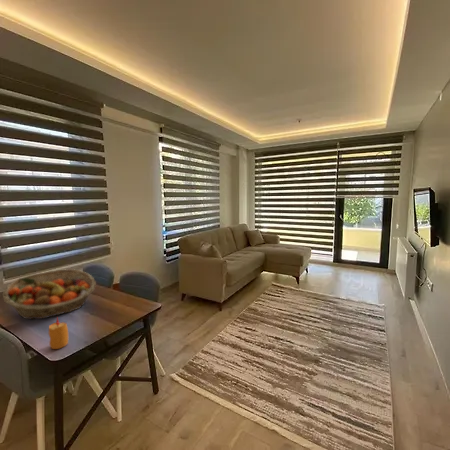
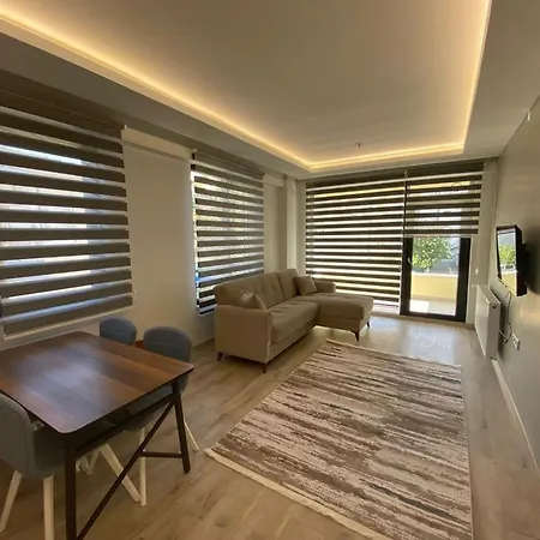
- candle (58, 330)
- fruit basket (53, 292)
